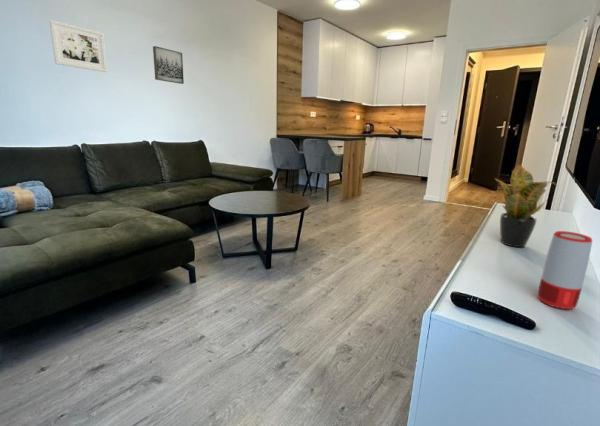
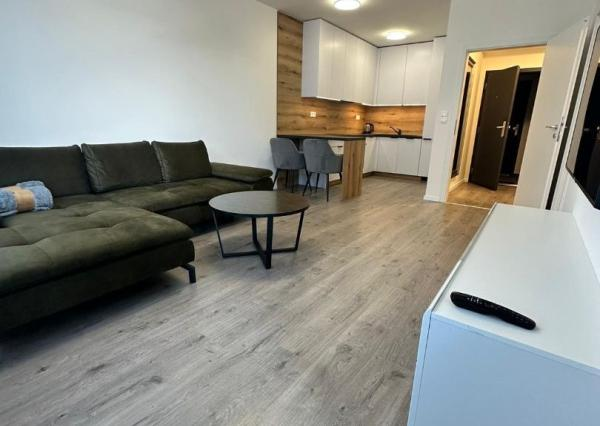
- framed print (80, 47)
- speaker (564, 269)
- potted plant (524, 204)
- wall art (169, 65)
